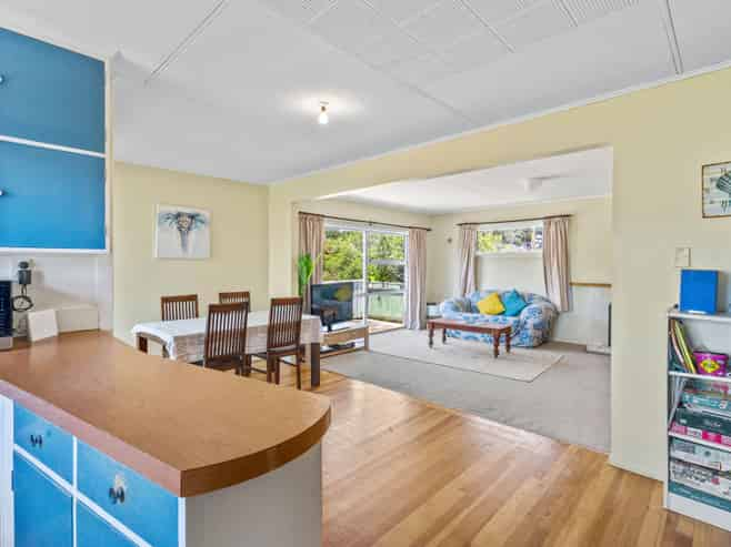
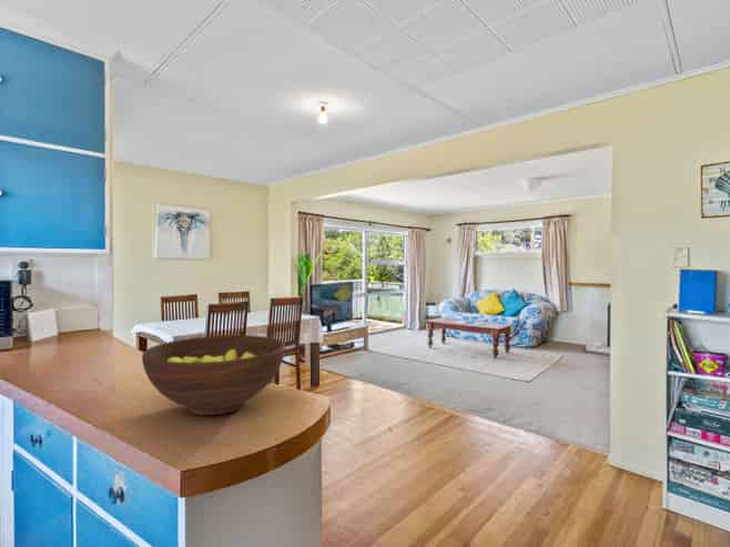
+ fruit bowl (217, 376)
